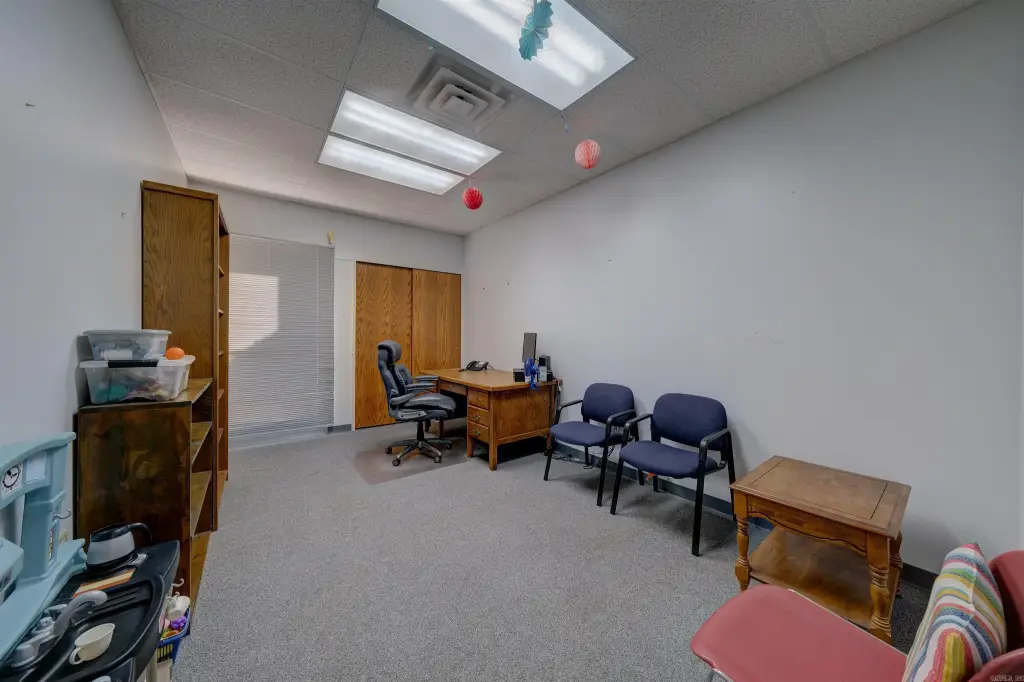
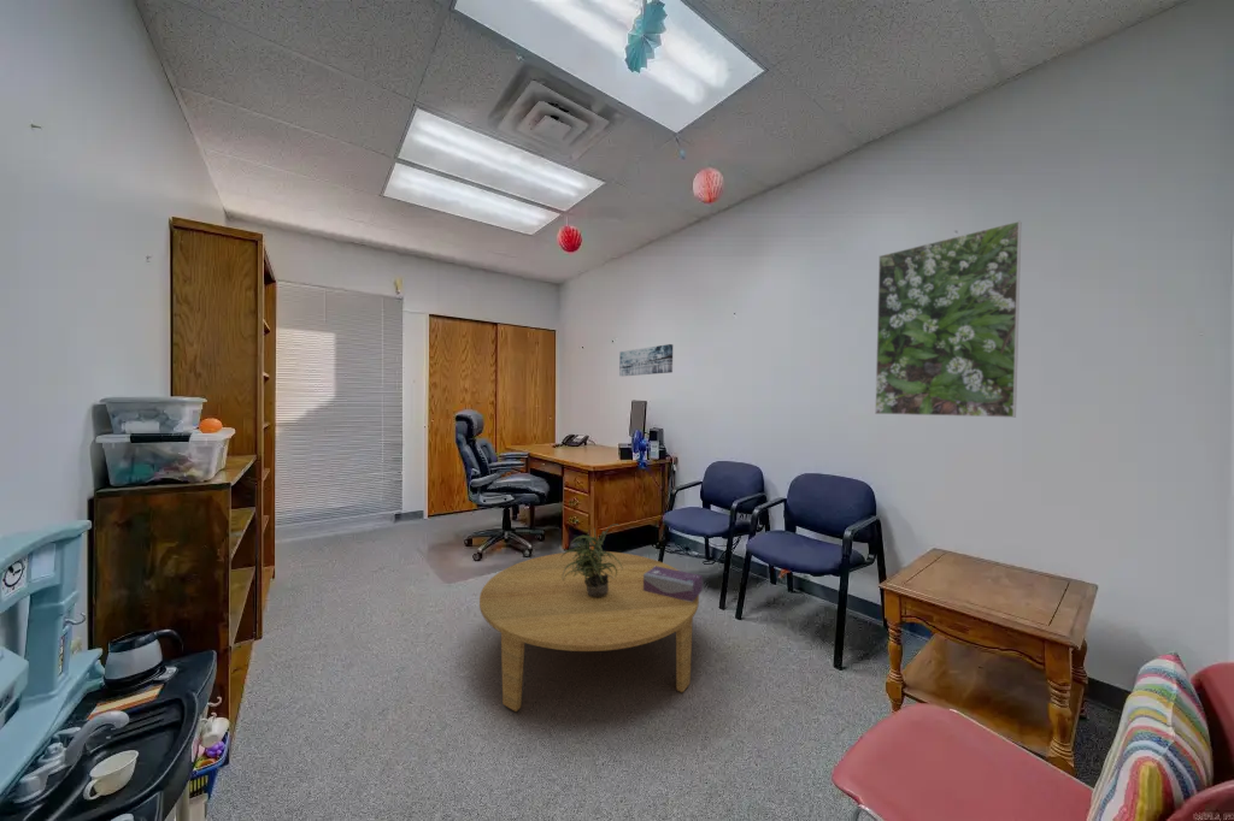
+ tissue box (672, 581)
+ coffee table (589, 618)
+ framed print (940, 327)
+ wall art (644, 361)
+ potted plant (594, 560)
